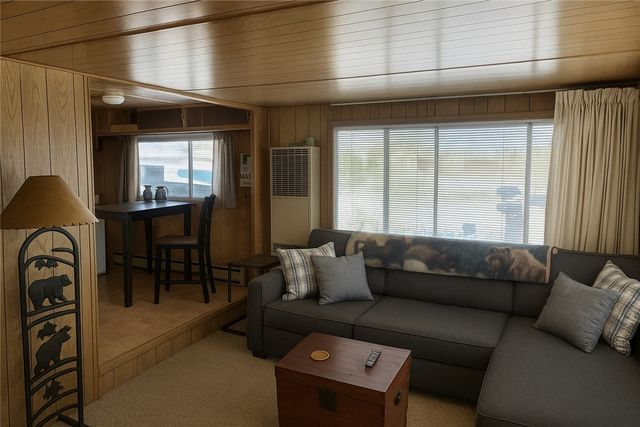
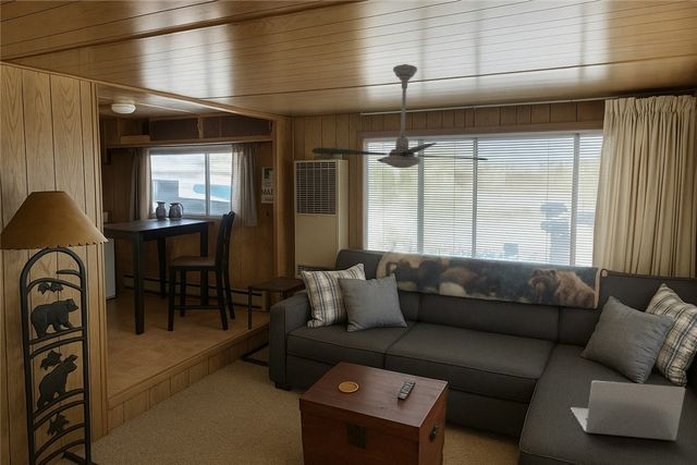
+ laptop (622, 399)
+ ceiling fan (402, 115)
